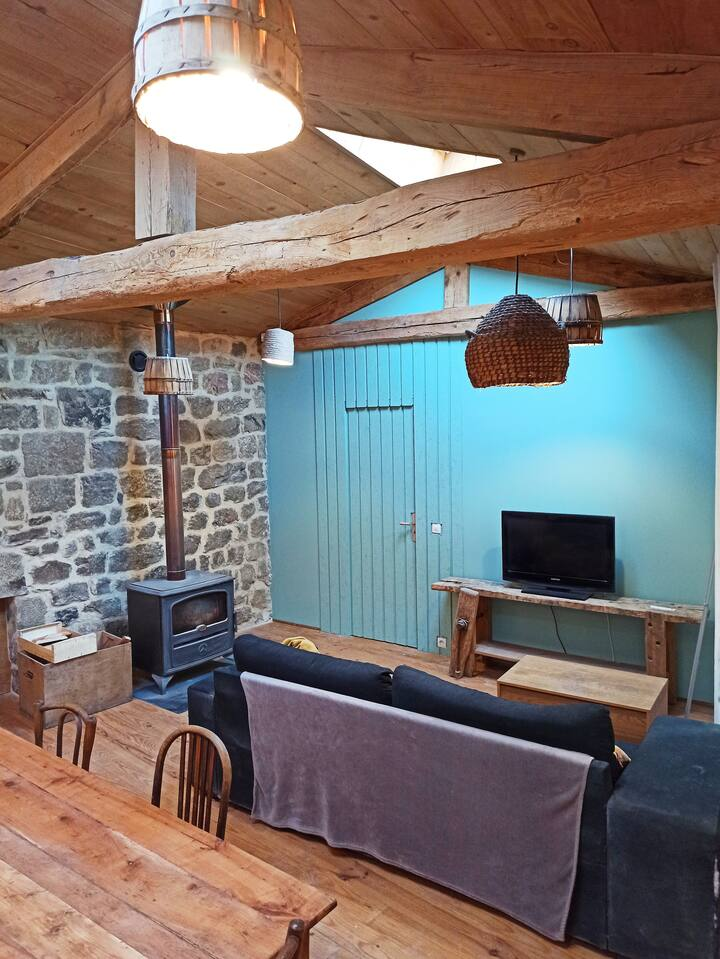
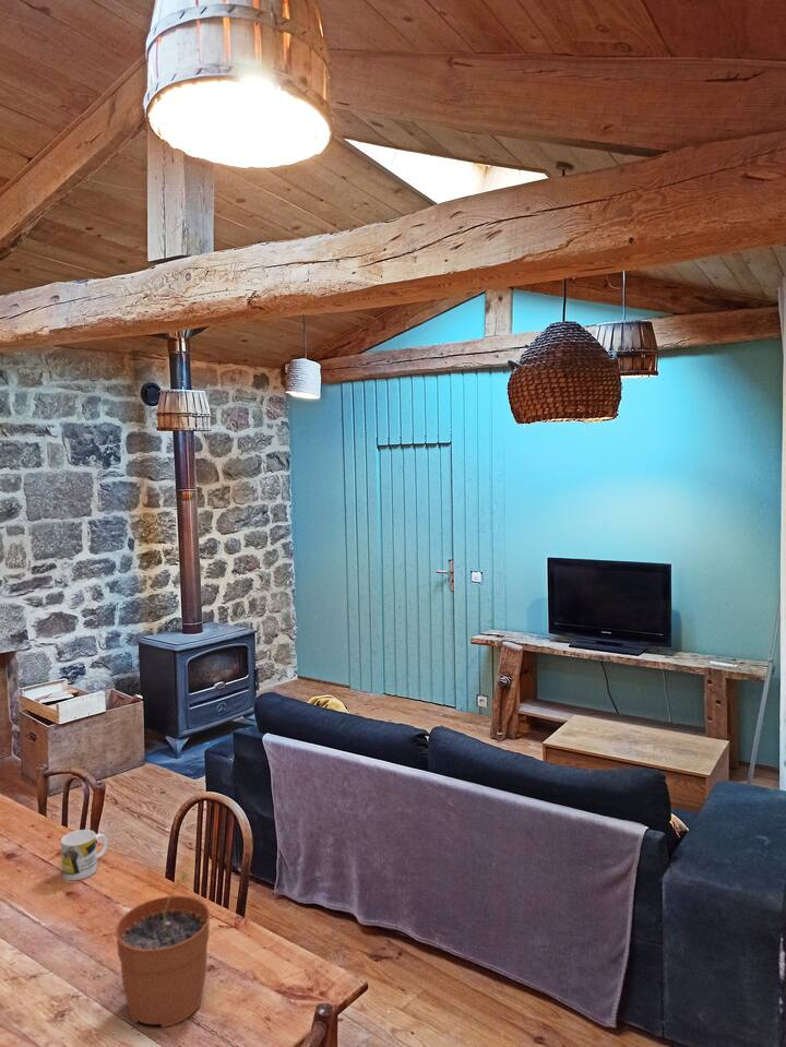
+ mug (85, 852)
+ plant pot (164, 941)
